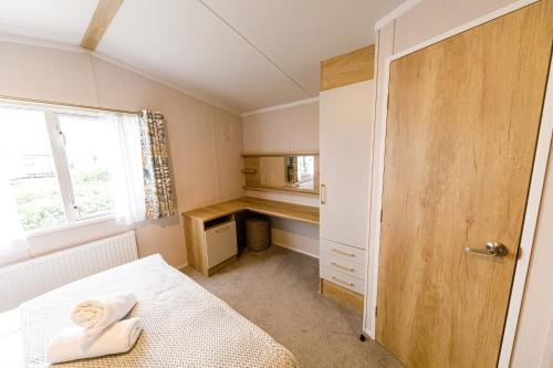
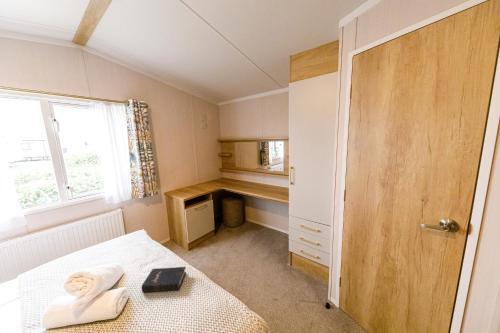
+ hardback book (165, 279)
